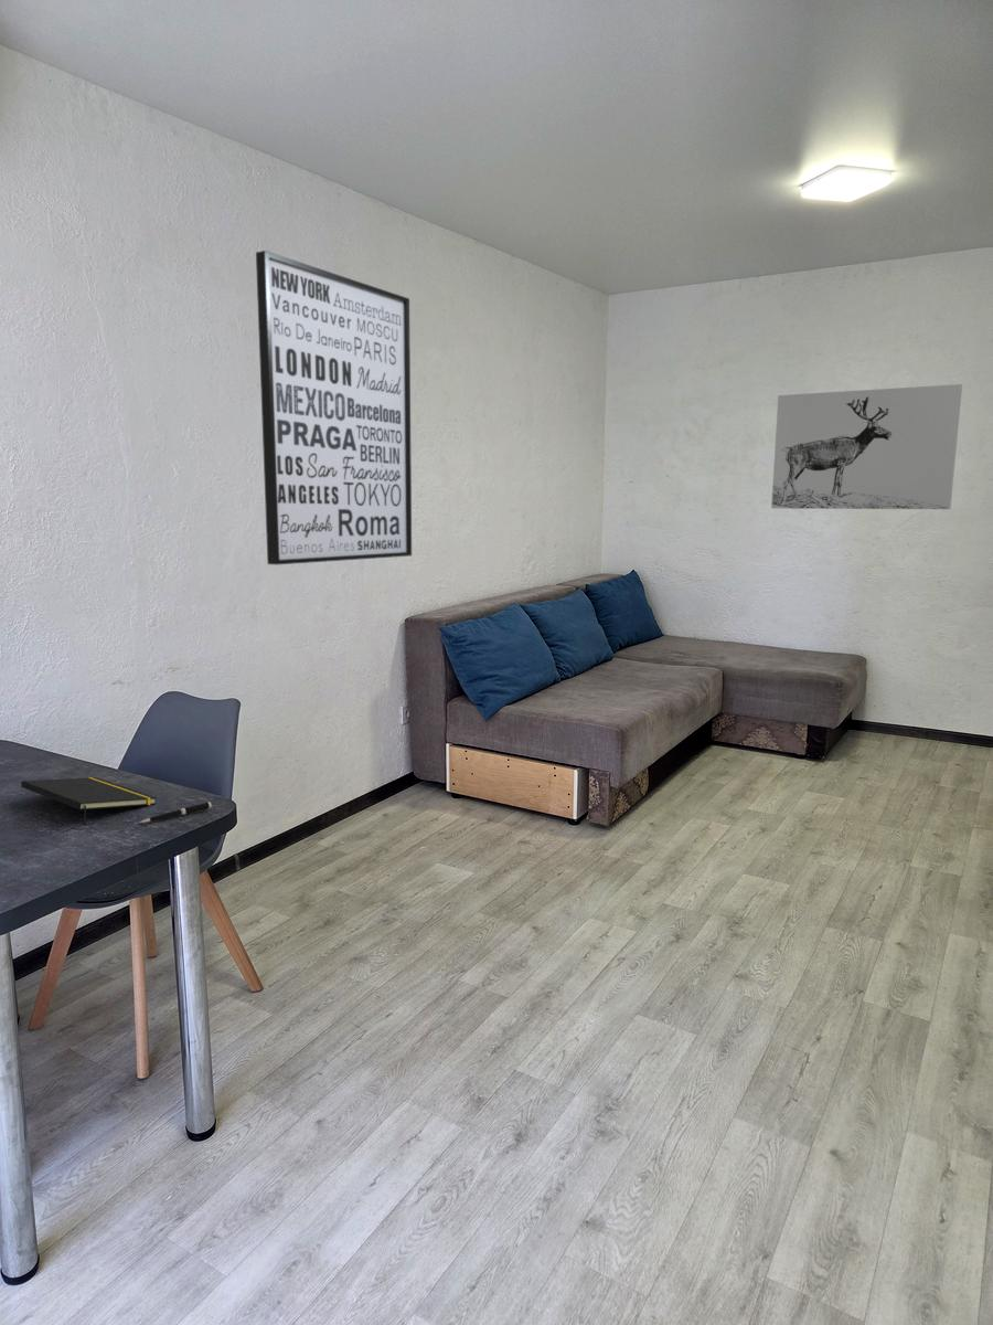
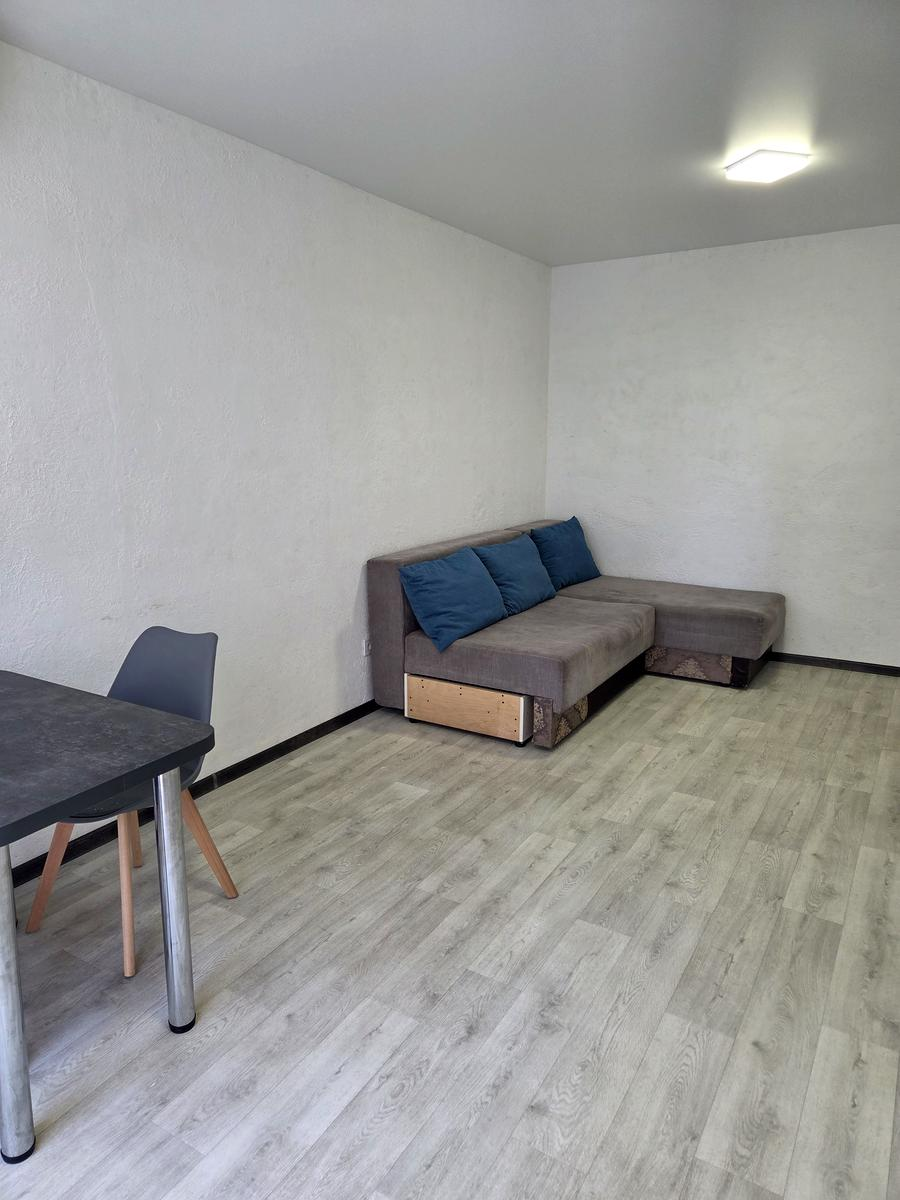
- wall art (343, 422)
- pen (175, 812)
- wall art (861, 449)
- notepad (88, 792)
